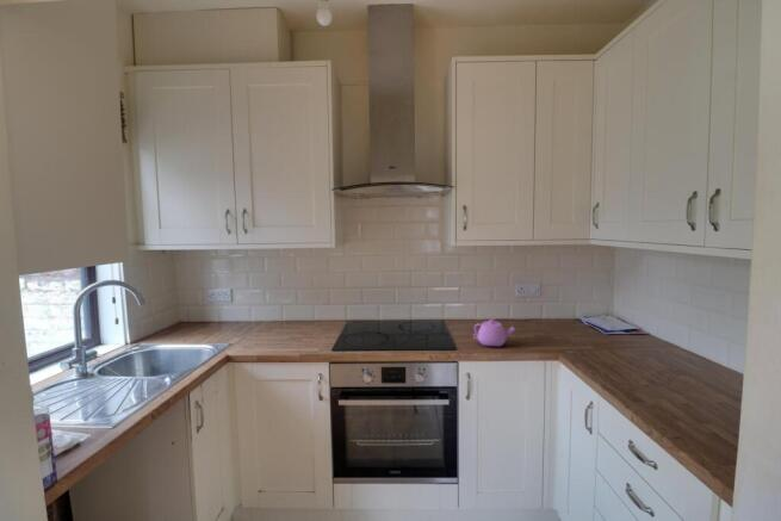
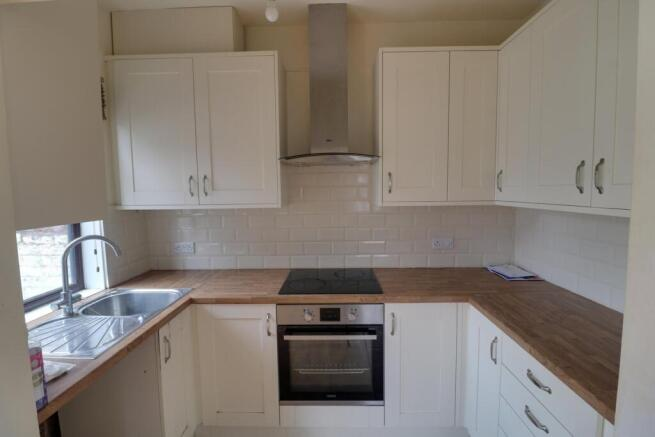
- teapot (494, 331)
